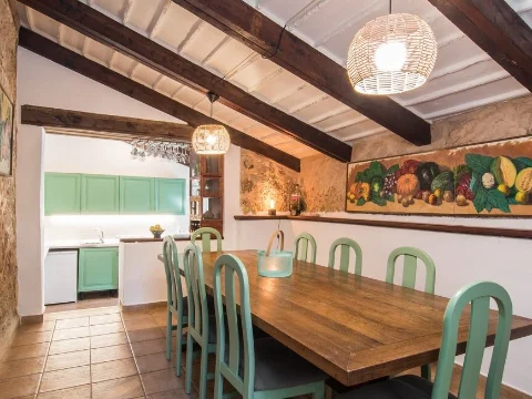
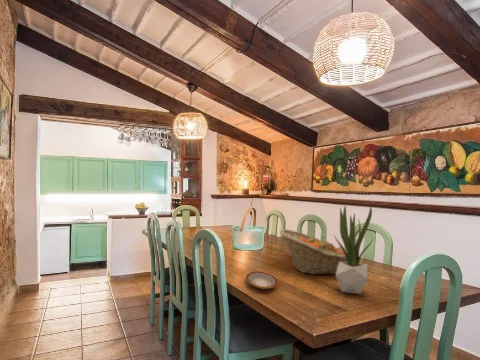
+ plate (261, 281)
+ fruit basket (313, 249)
+ potted plant (351, 248)
